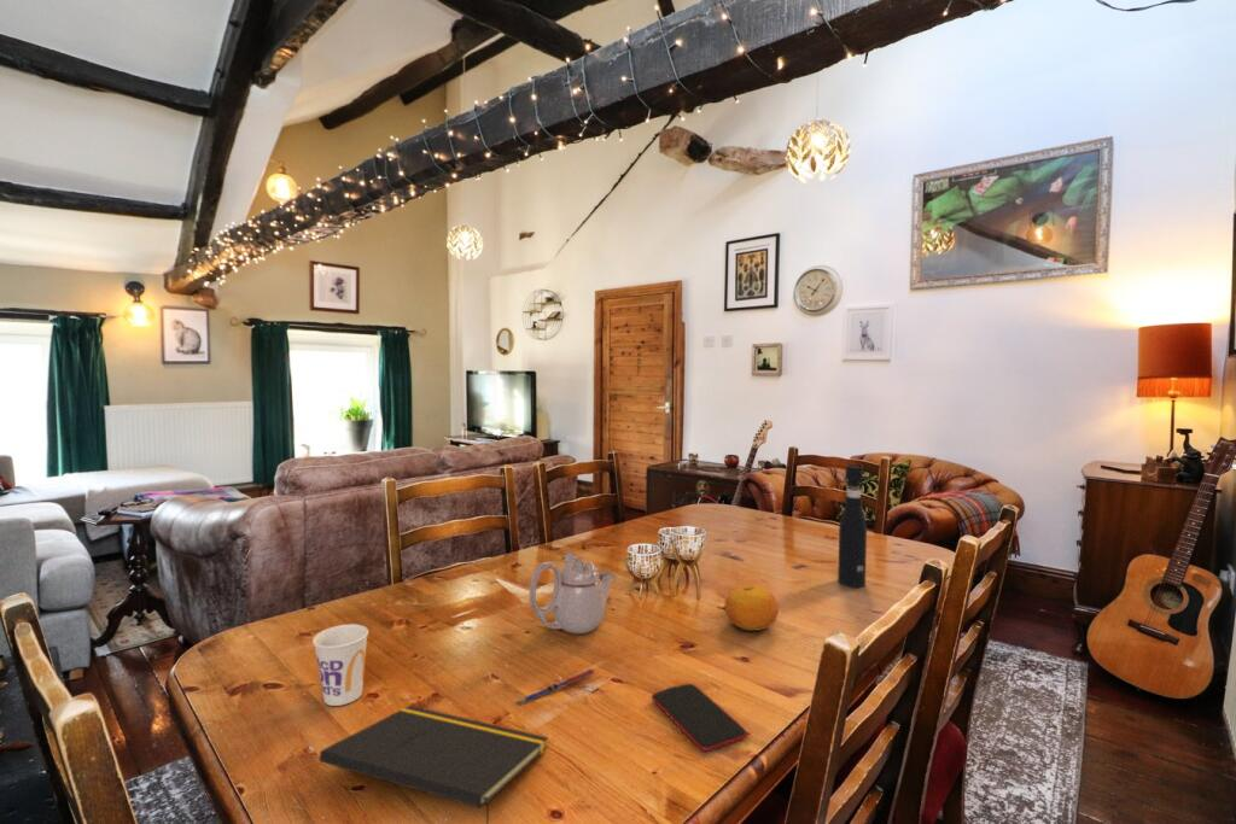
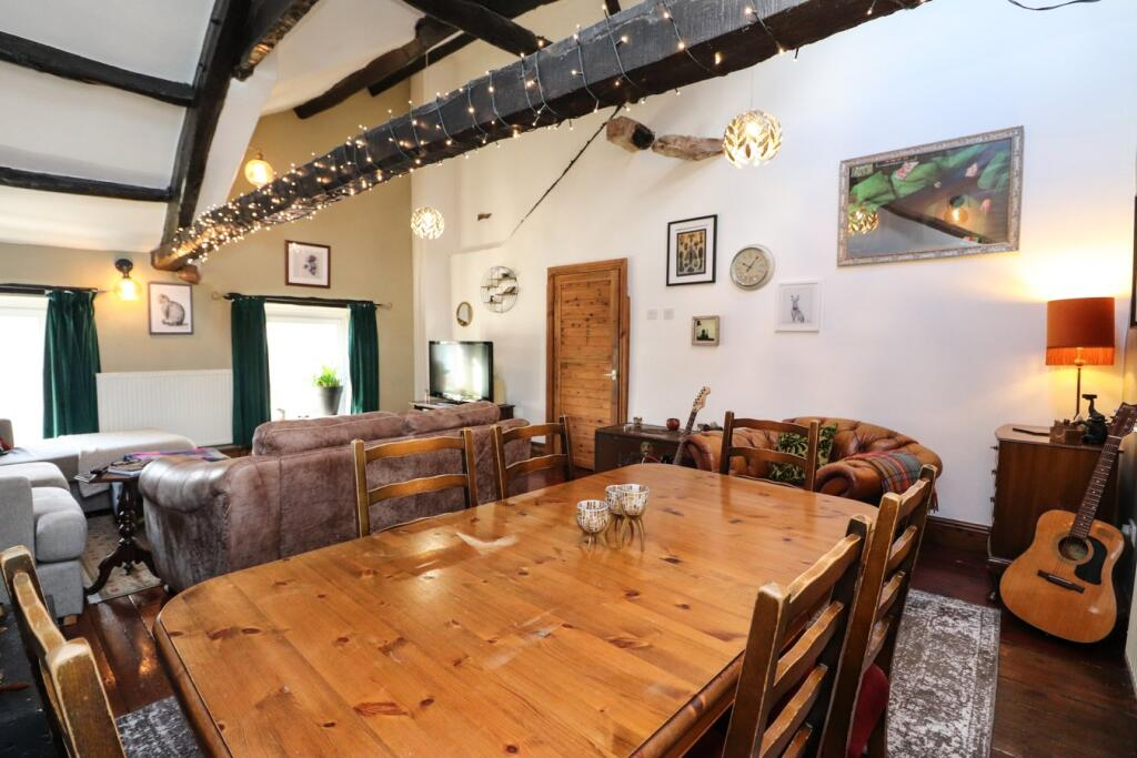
- smartphone (696, 713)
- pen (556, 684)
- notepad (439, 749)
- fruit (751, 606)
- cup (342, 665)
- pepper grinder (852, 525)
- teapot (575, 590)
